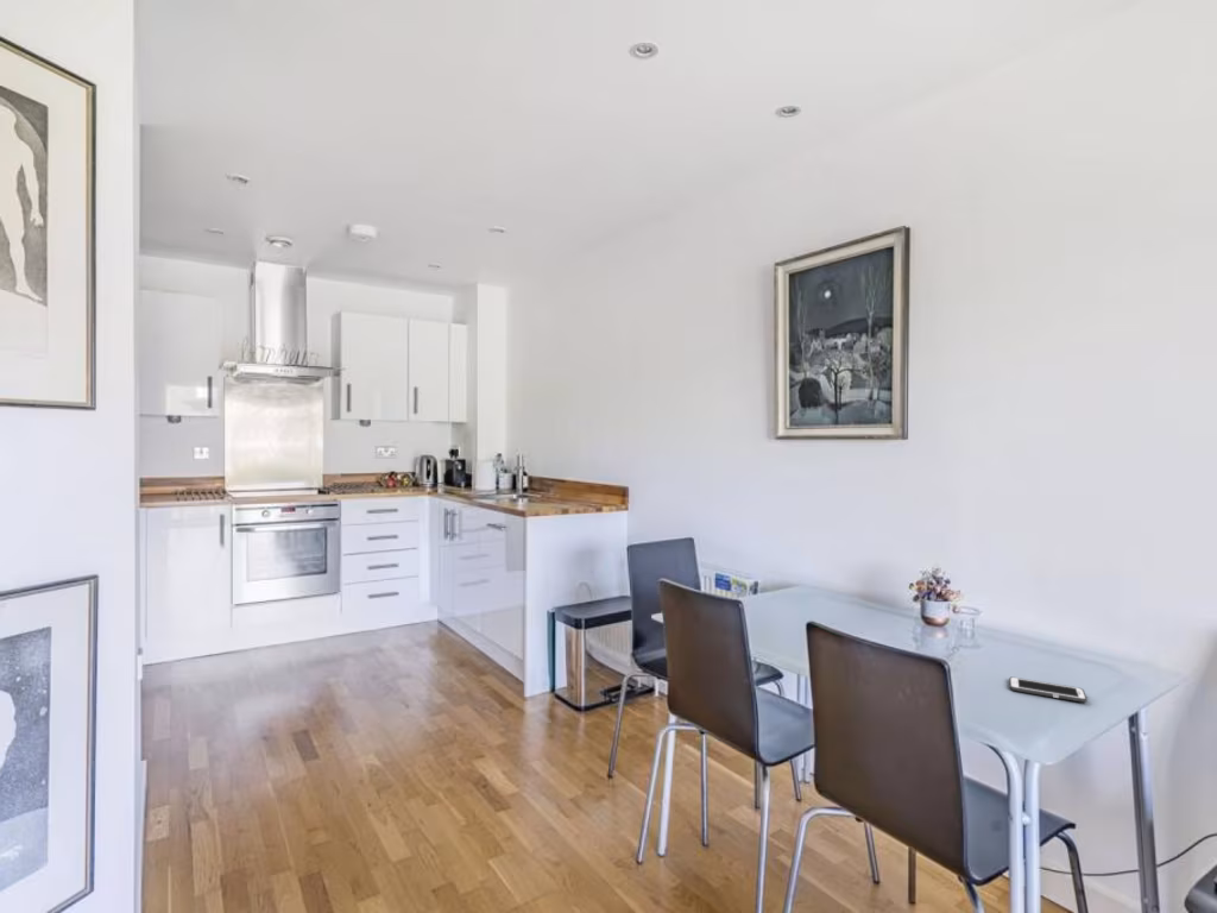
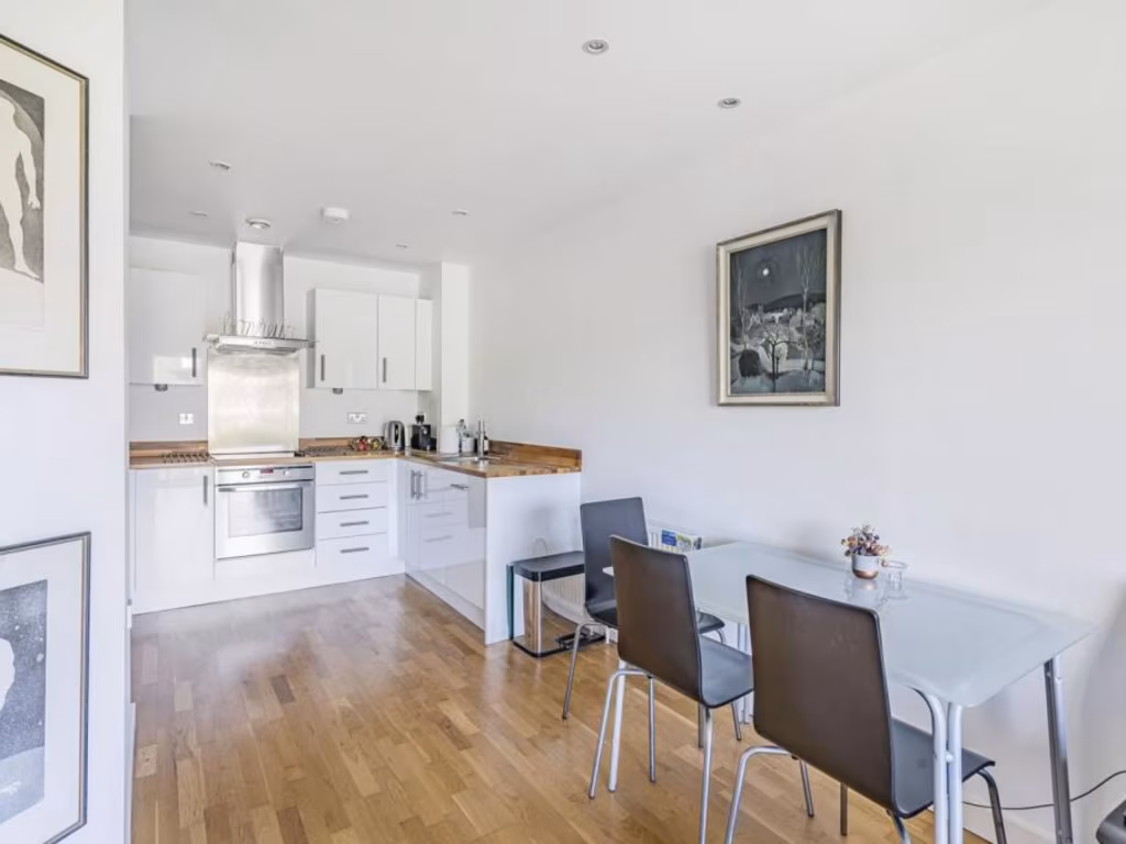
- cell phone (1046, 688)
